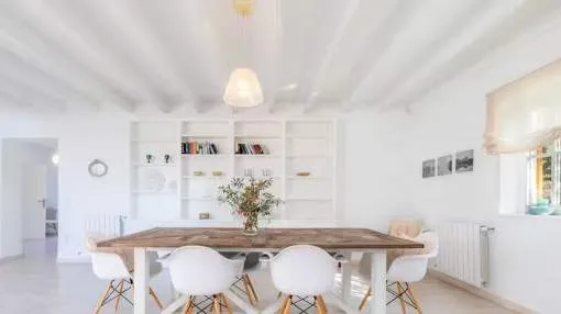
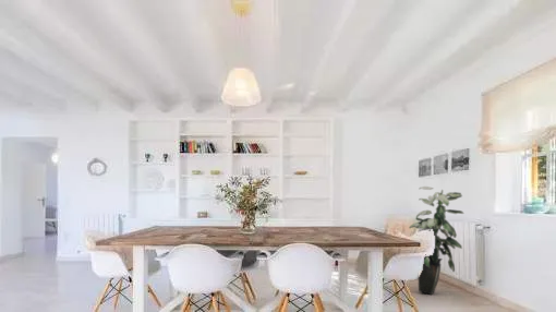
+ indoor plant (435, 239)
